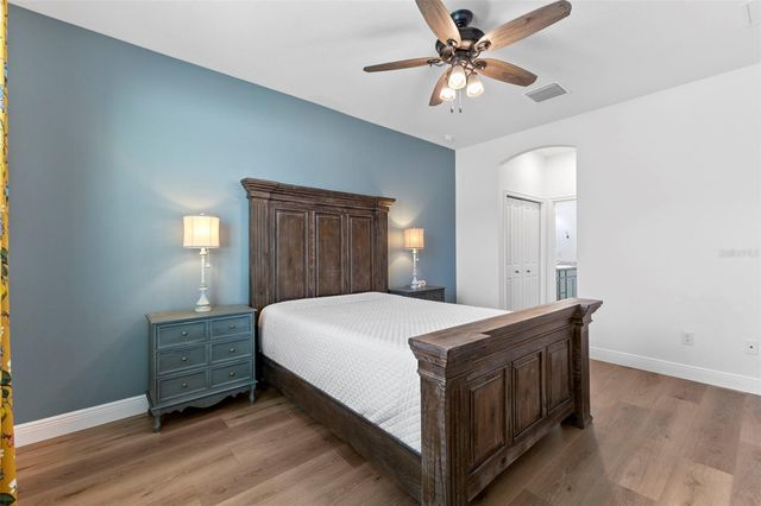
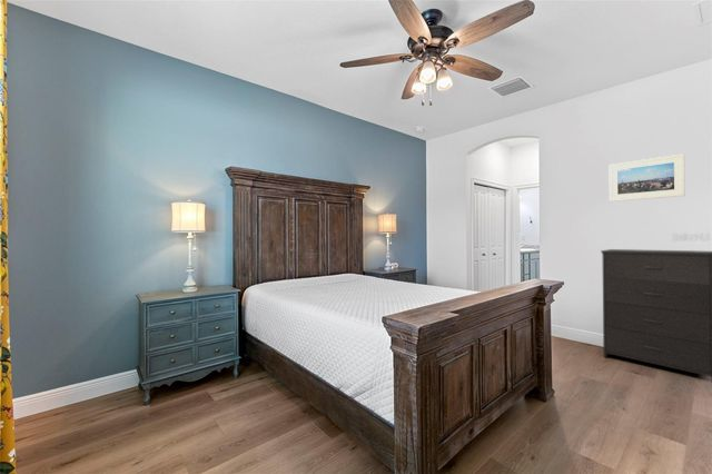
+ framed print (644, 179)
+ dresser (655, 307)
